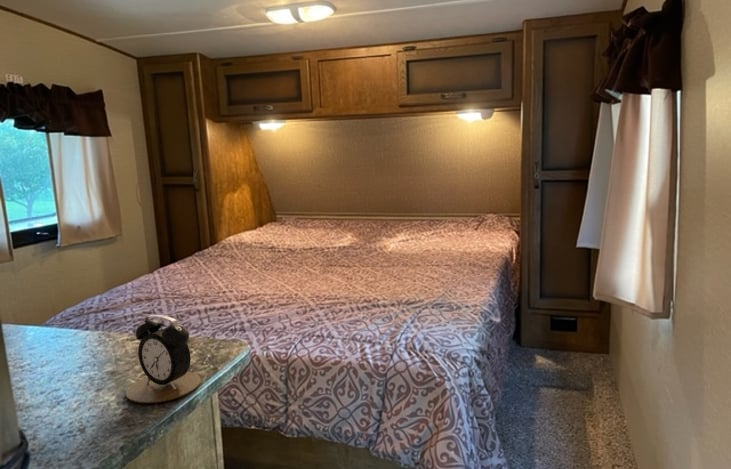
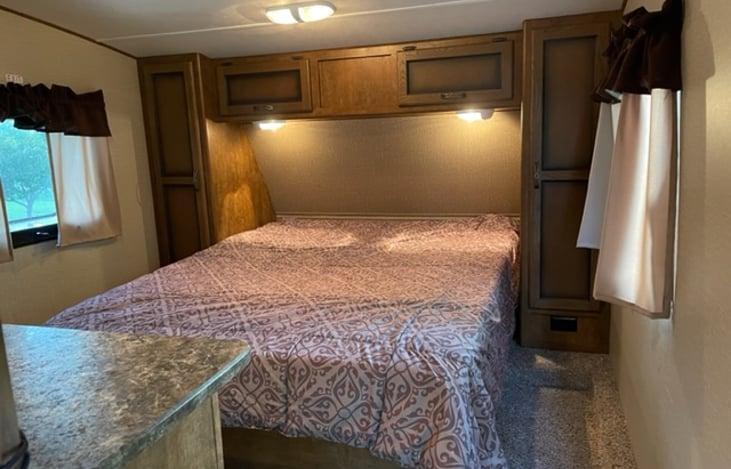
- alarm clock (160, 352)
